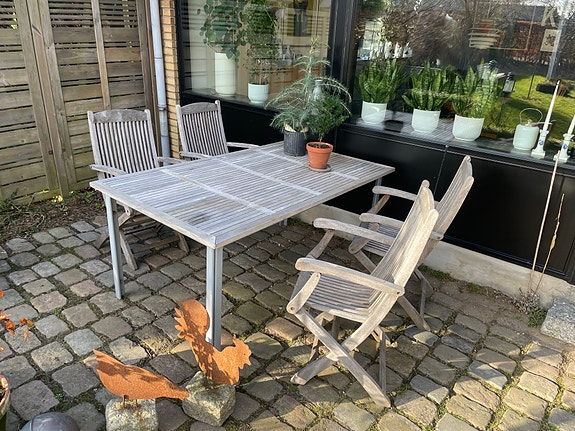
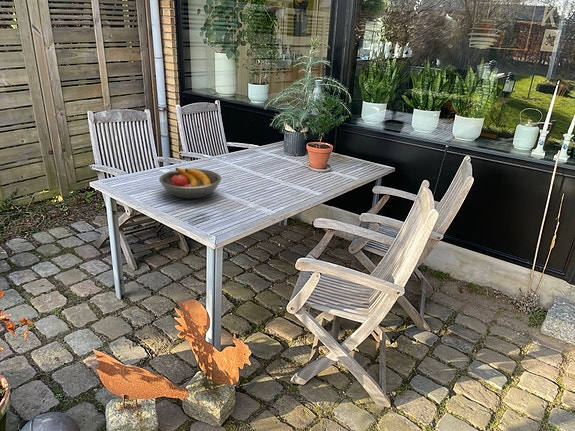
+ fruit bowl (190, 183)
